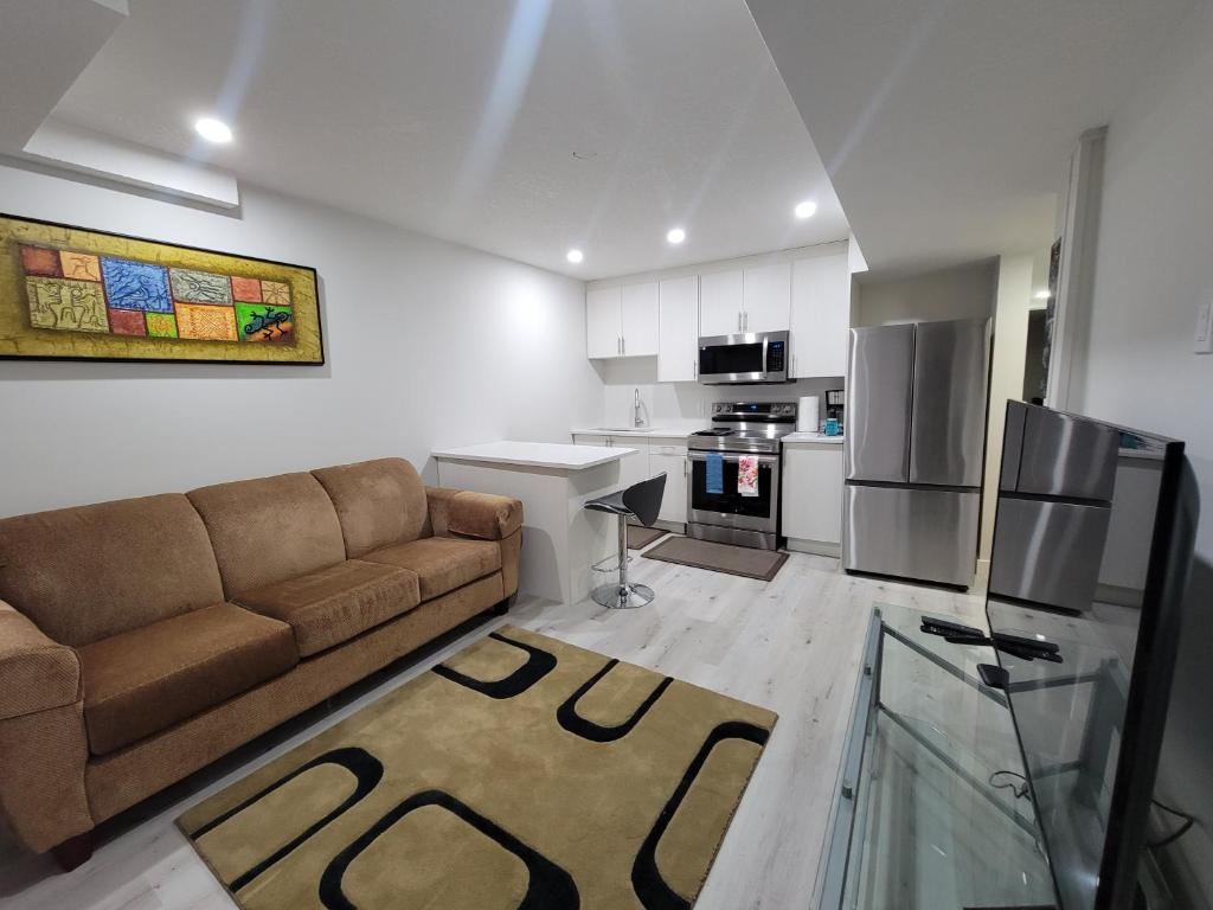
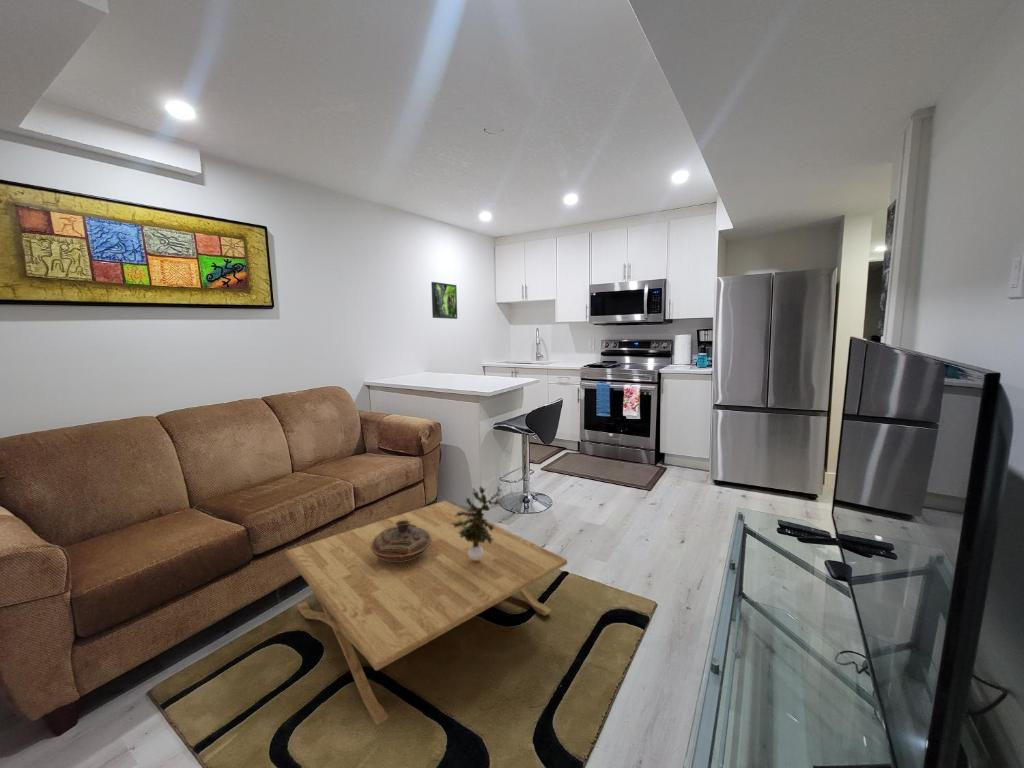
+ decorative bowl (401, 538)
+ coffee table (423, 583)
+ potted plant (480, 521)
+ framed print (444, 301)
